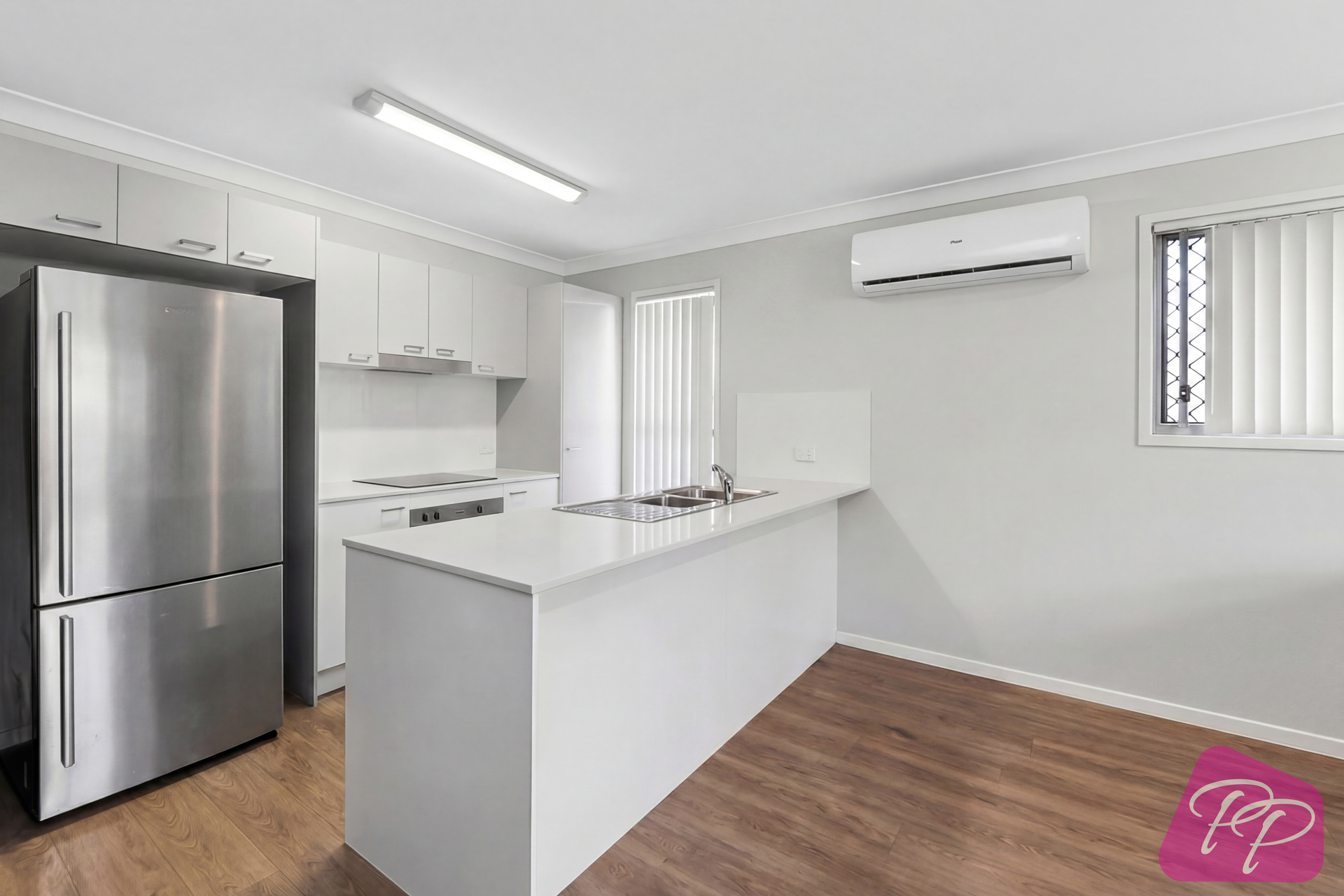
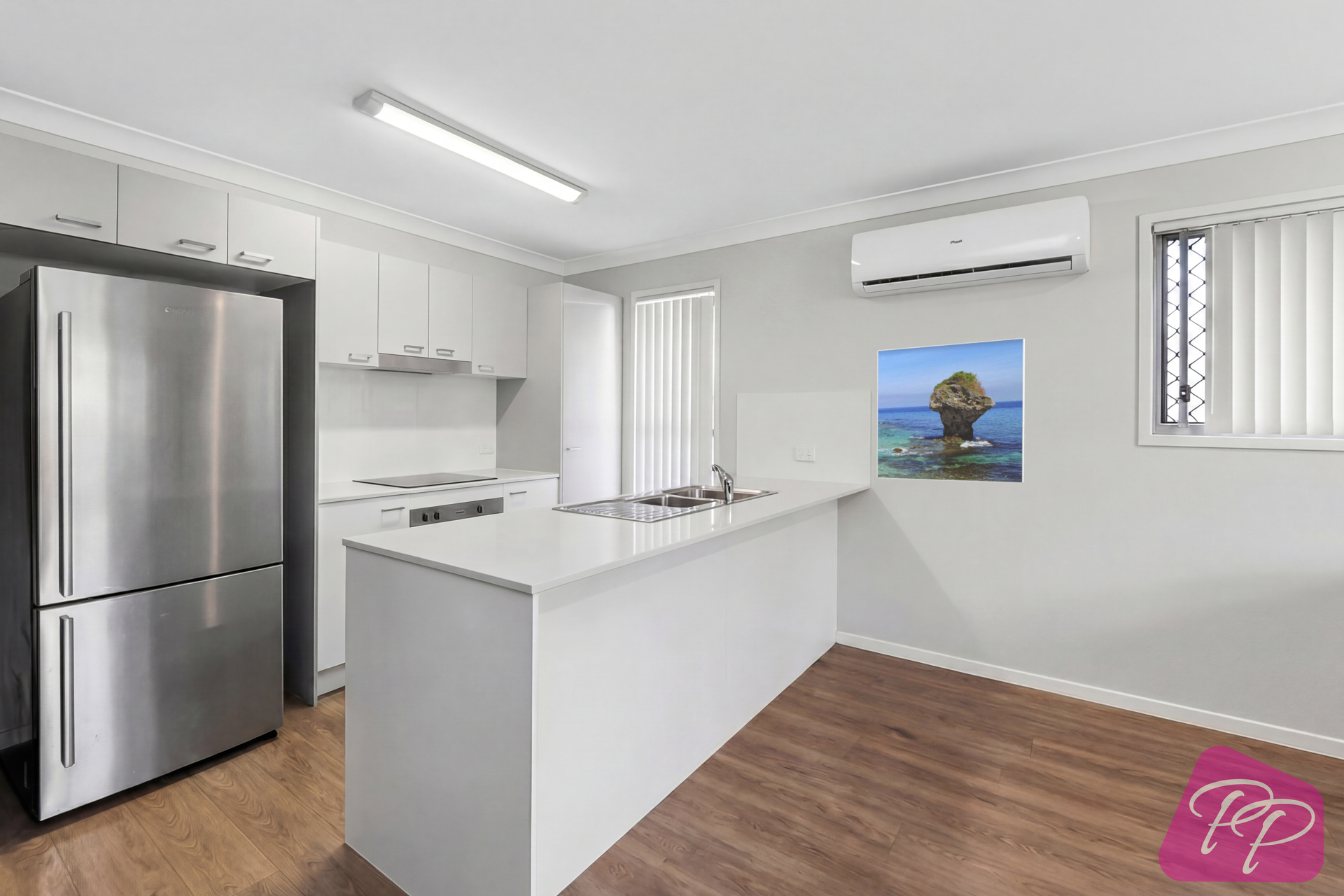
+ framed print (946, 412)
